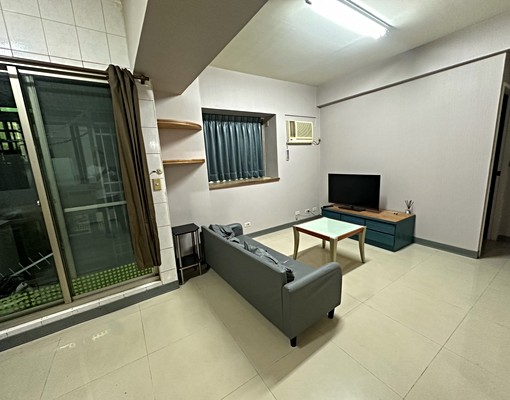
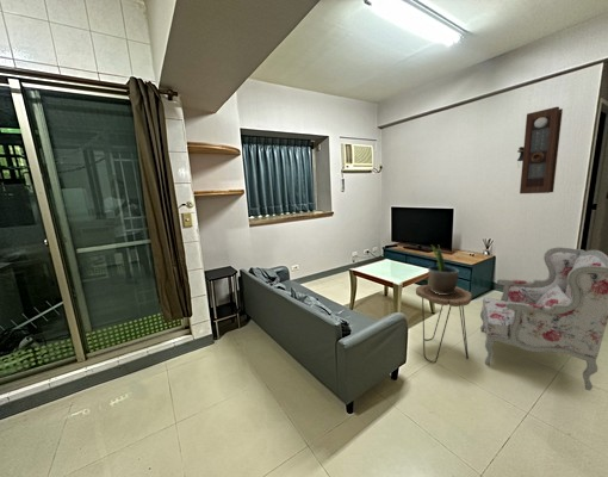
+ potted plant (442, 267)
+ side table (438, 322)
+ armchair (534, 304)
+ pendulum clock (534, 154)
